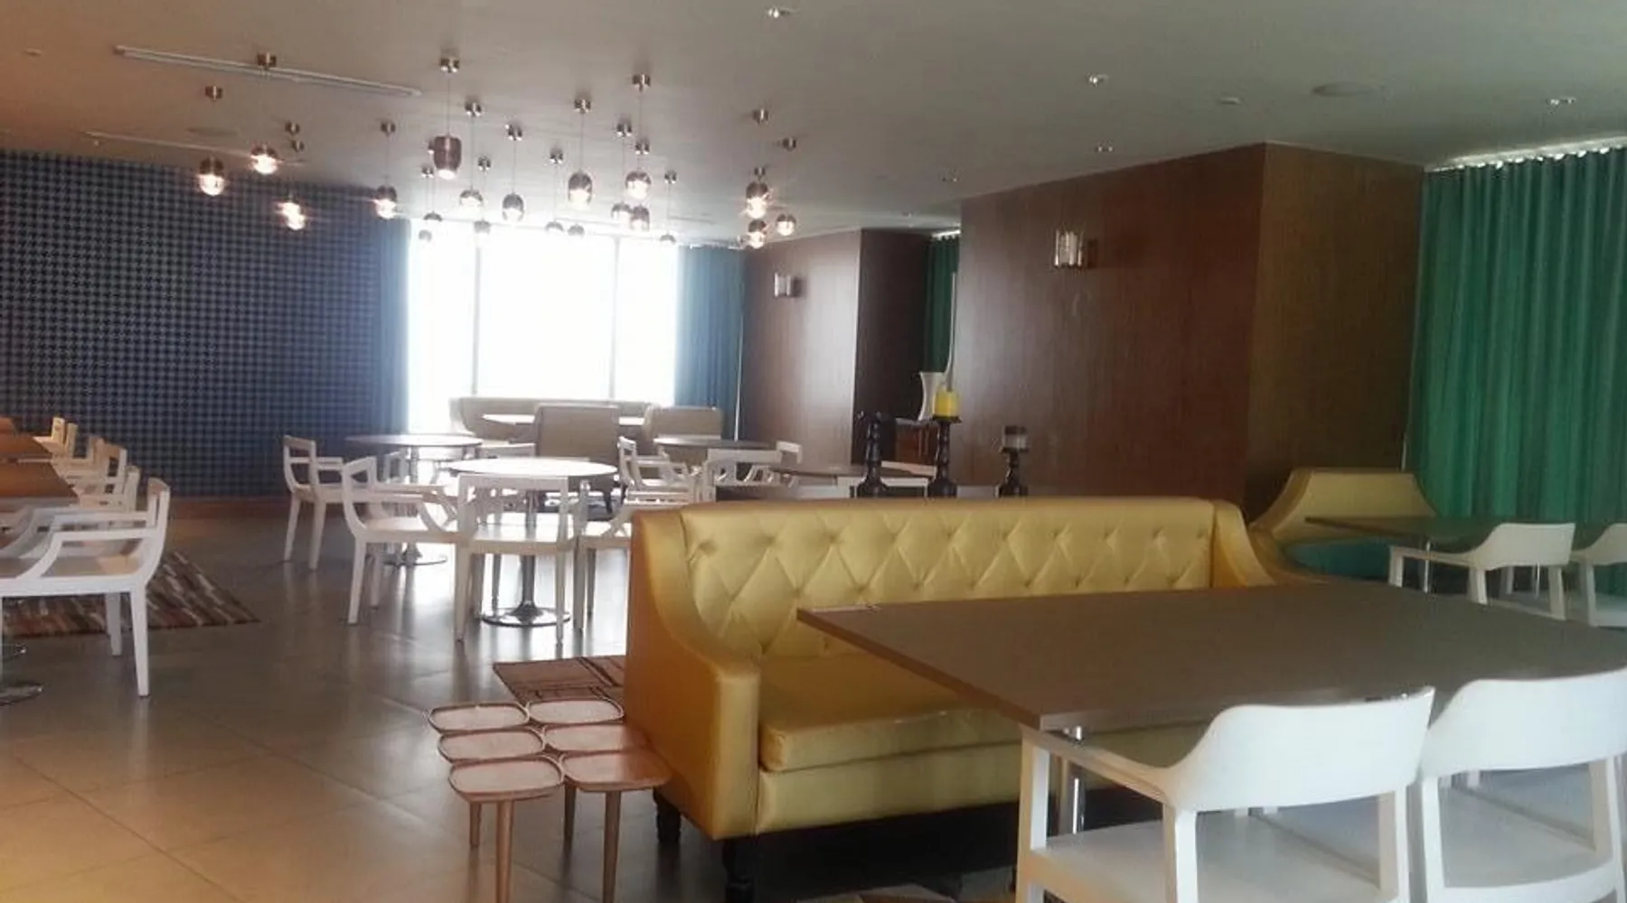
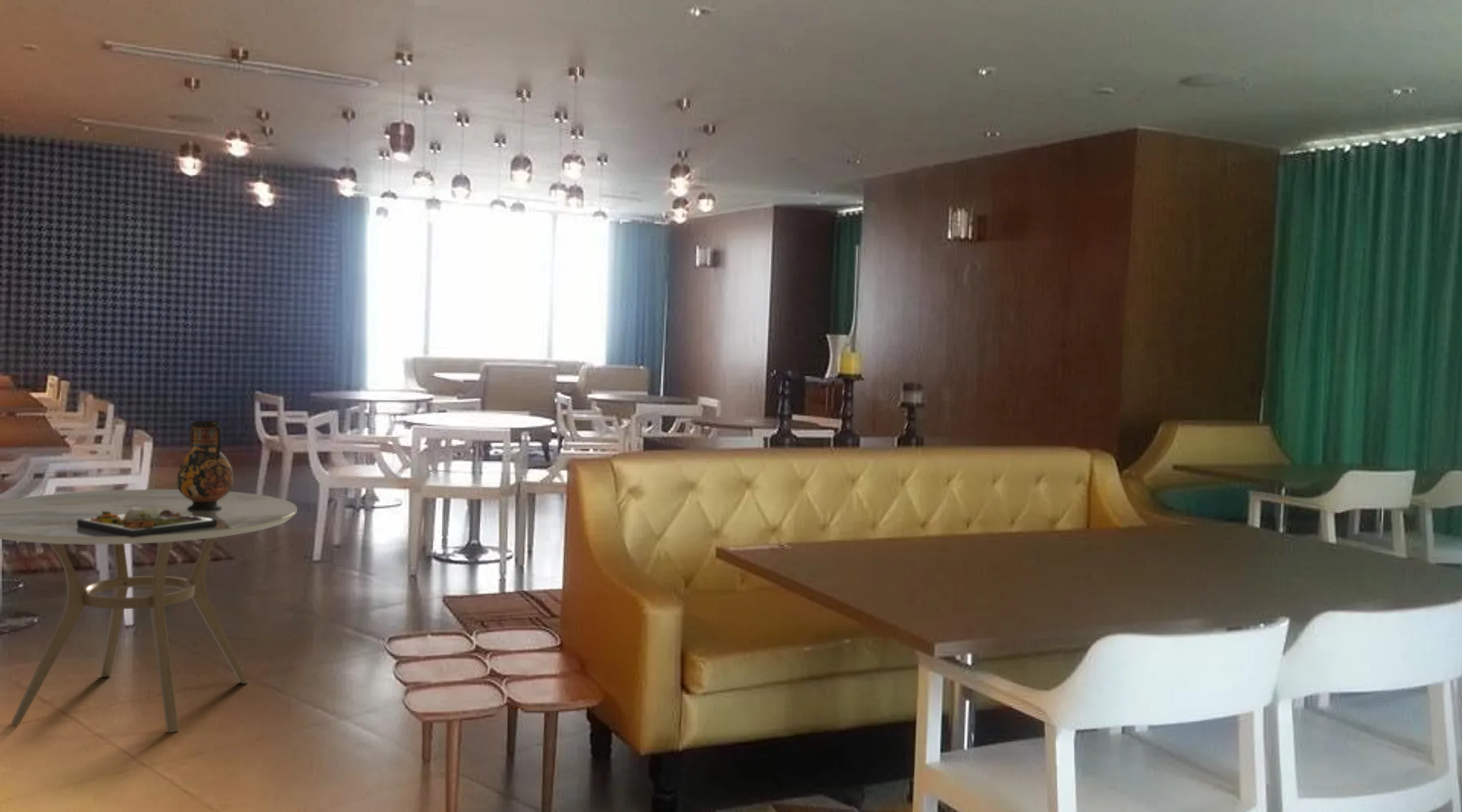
+ vase (205, 464)
+ dinner plate (148, 517)
+ dining table (136, 606)
